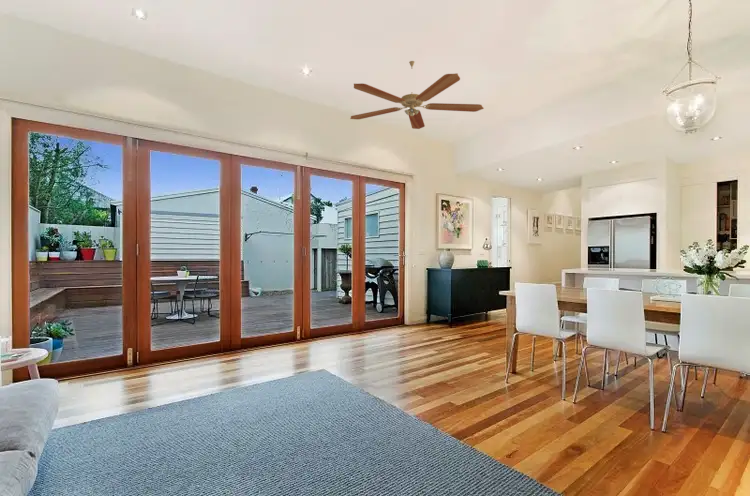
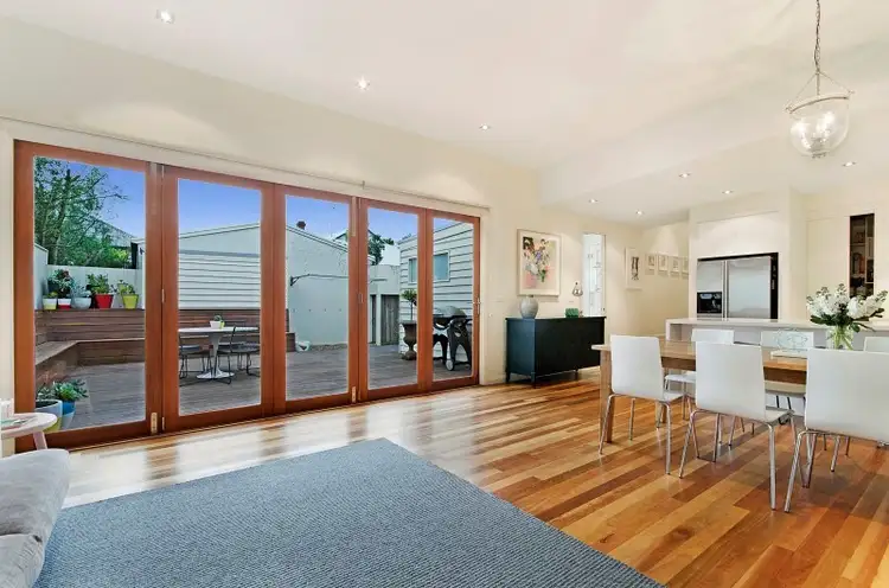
- ceiling fan (414, 94)
